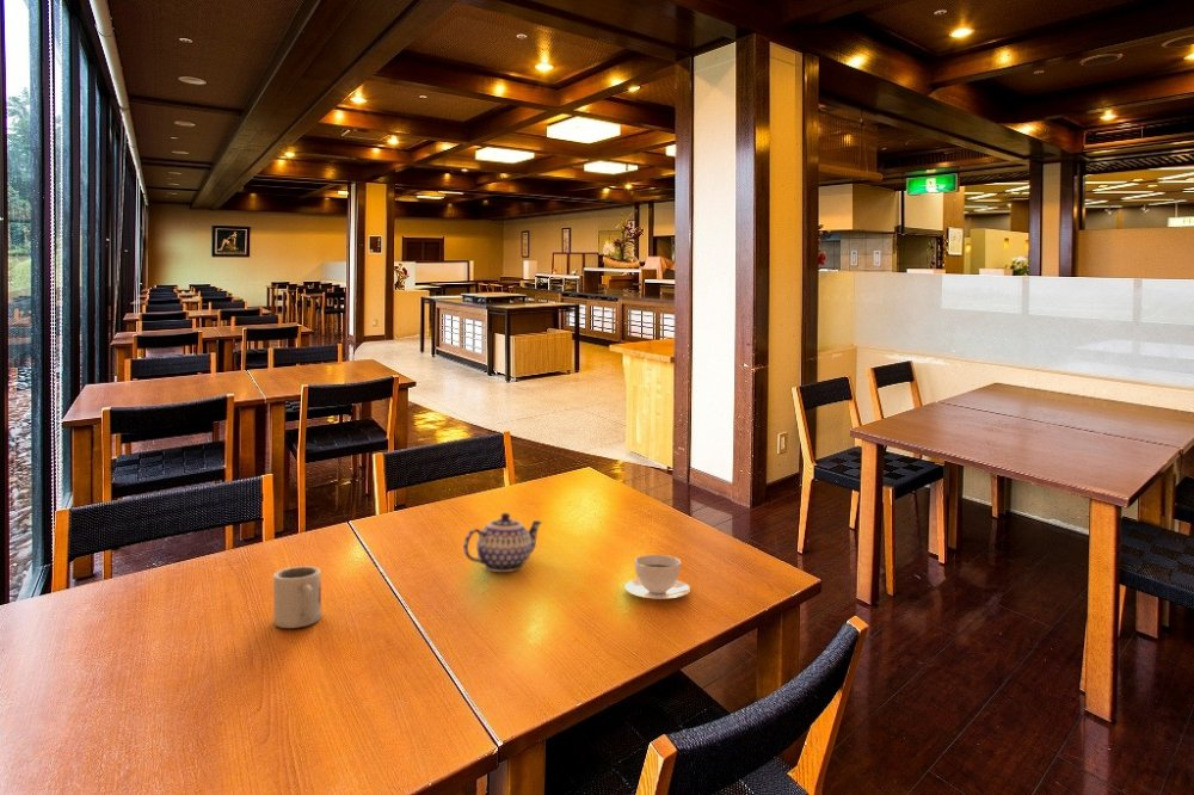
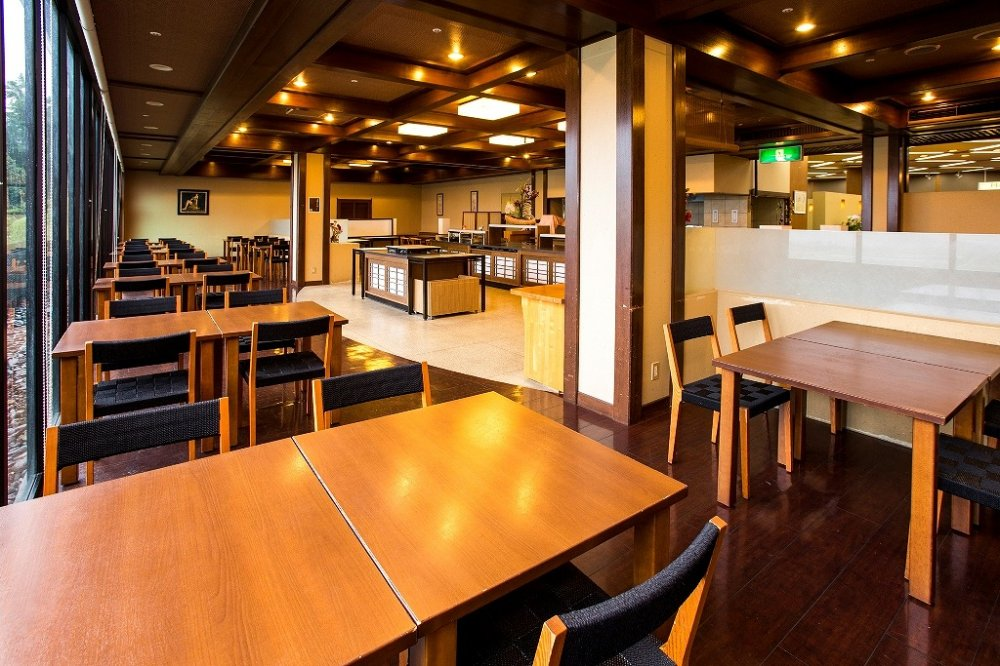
- teacup (657, 577)
- teapot (504, 540)
- cup (300, 598)
